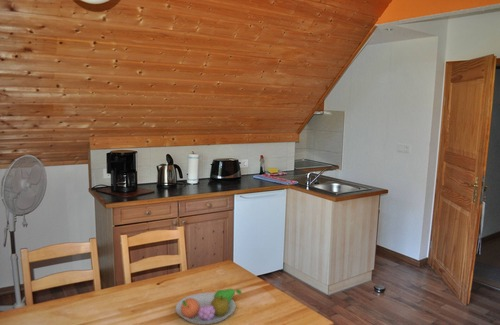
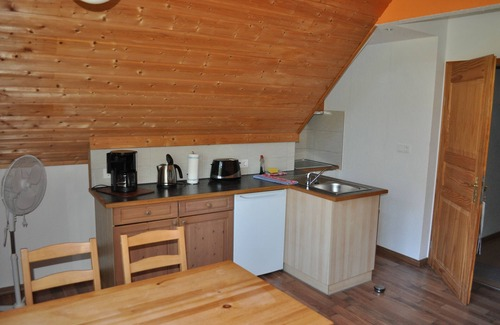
- fruit bowl (208, 300)
